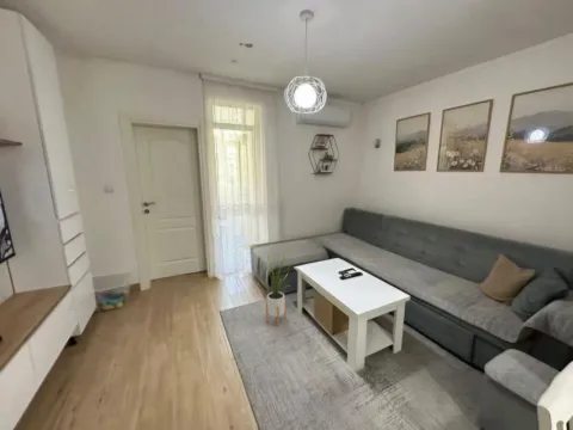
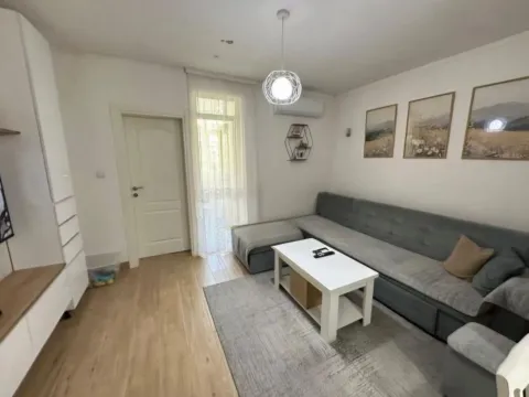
- house plant (275, 287)
